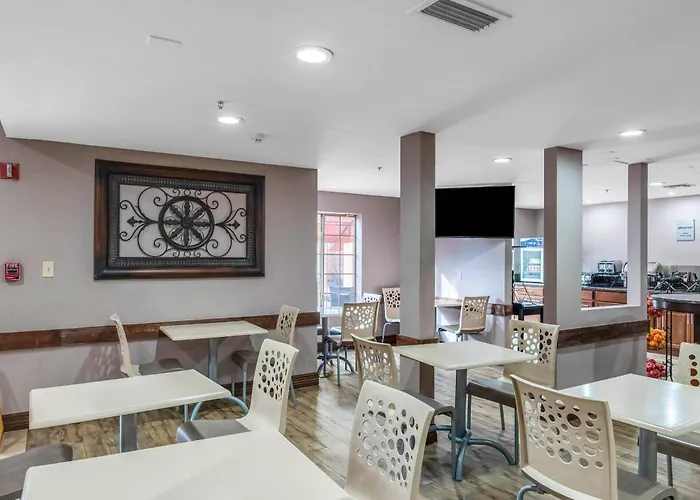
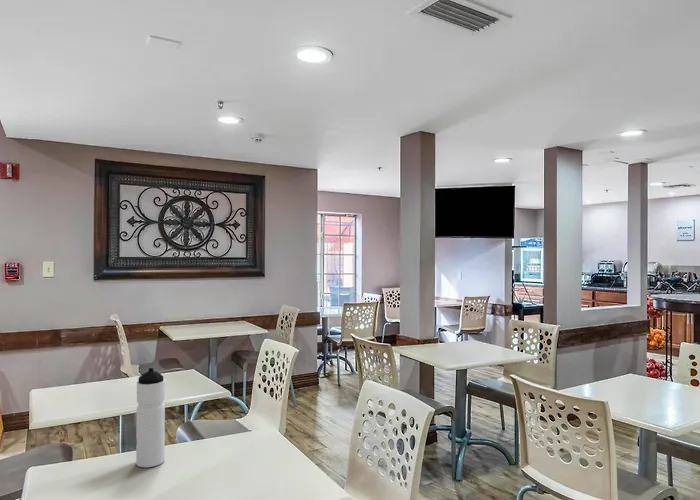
+ water bottle (150, 415)
